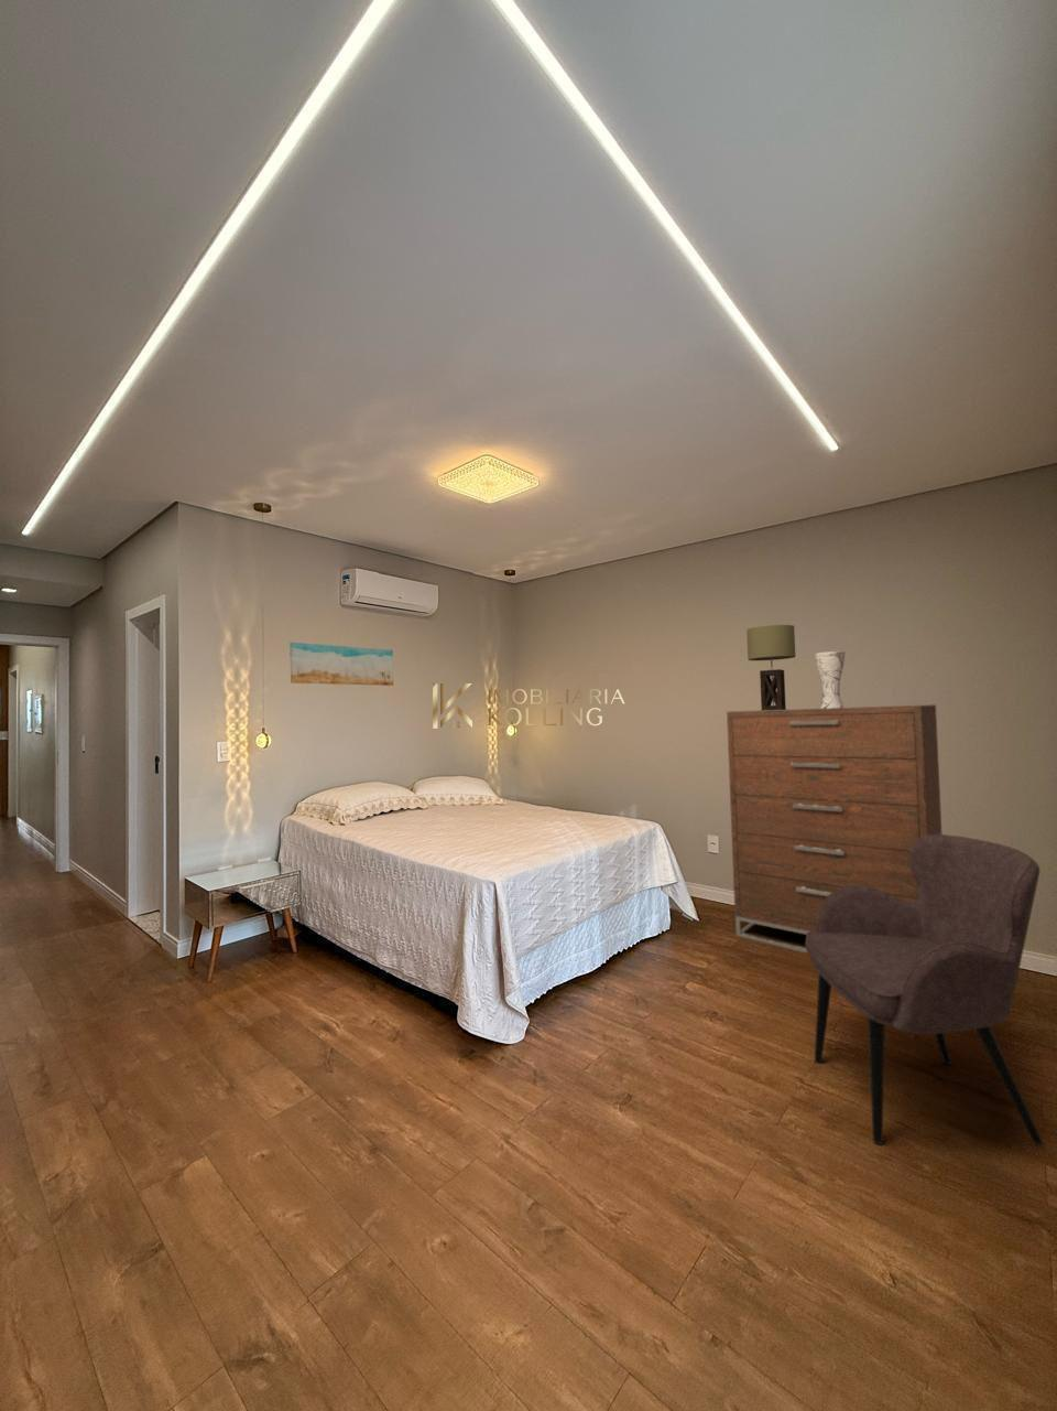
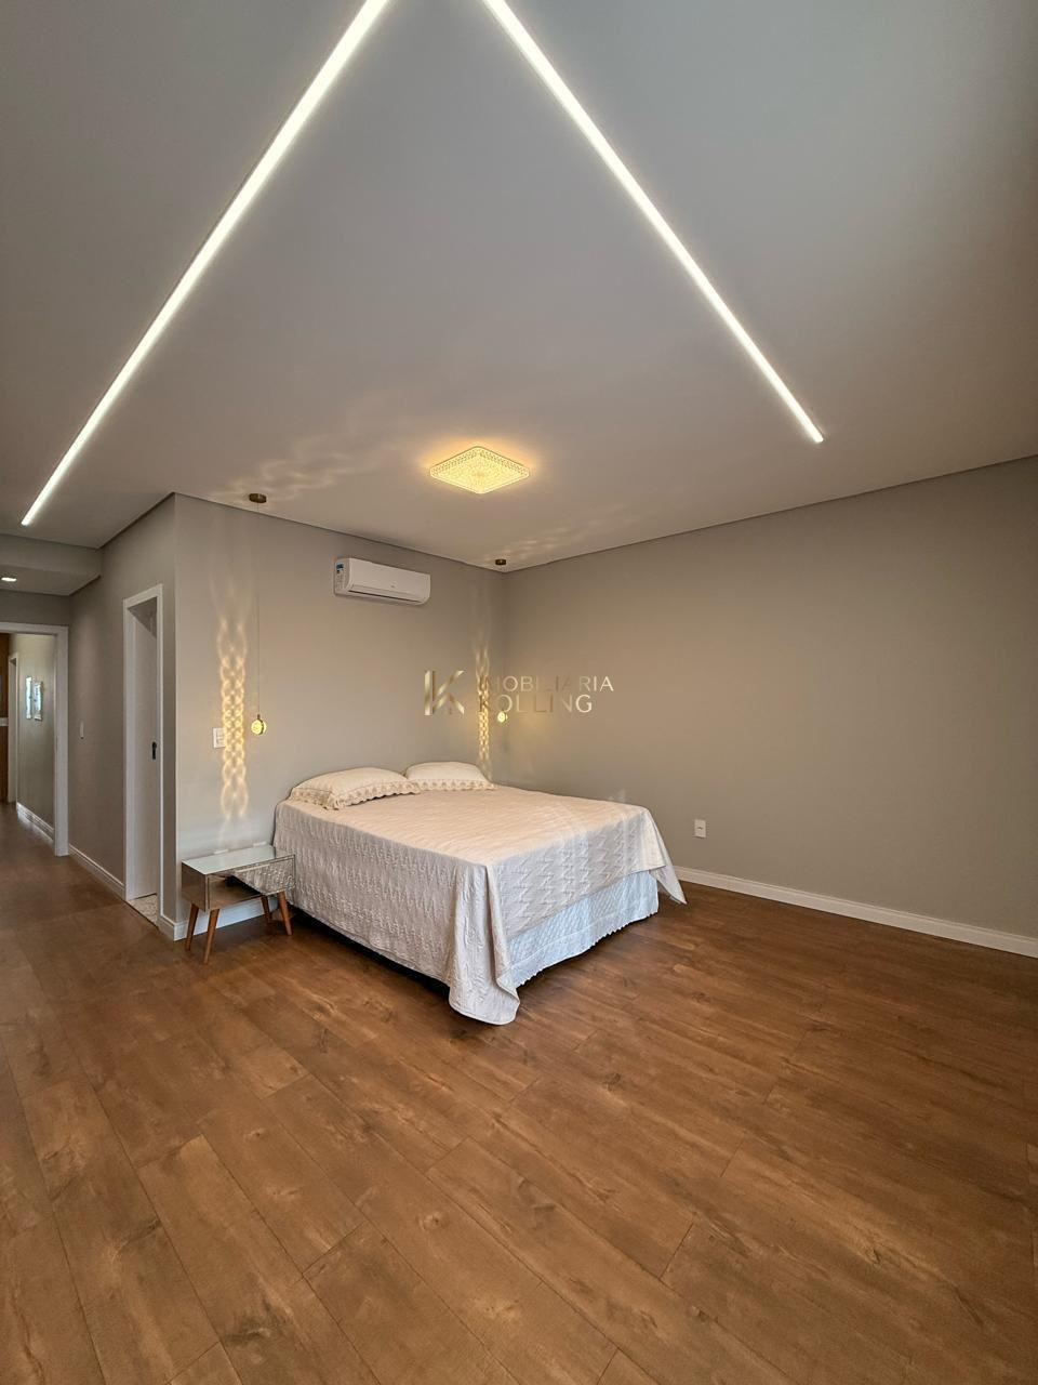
- dresser (830, 825)
- wall art (343, 664)
- armchair (923, 972)
- table lamp (772, 668)
- vase (830, 680)
